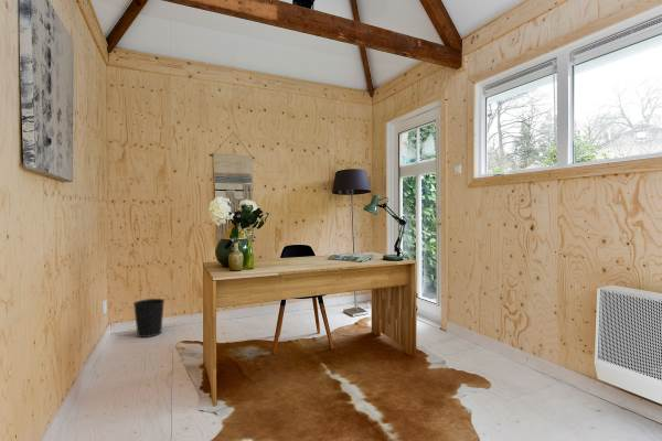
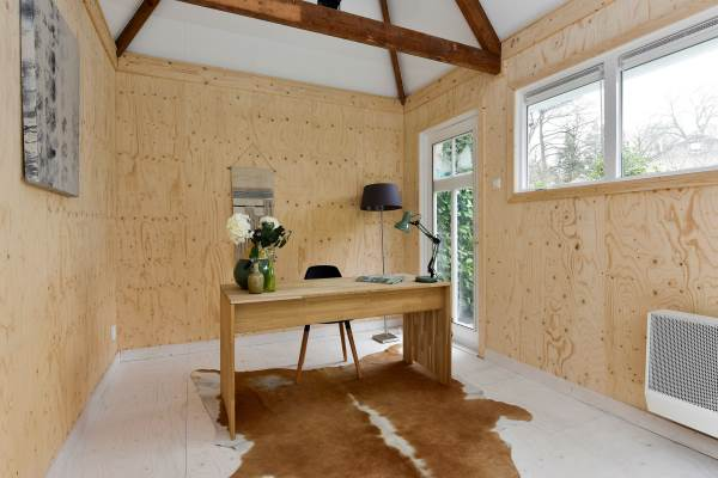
- wastebasket (149, 318)
